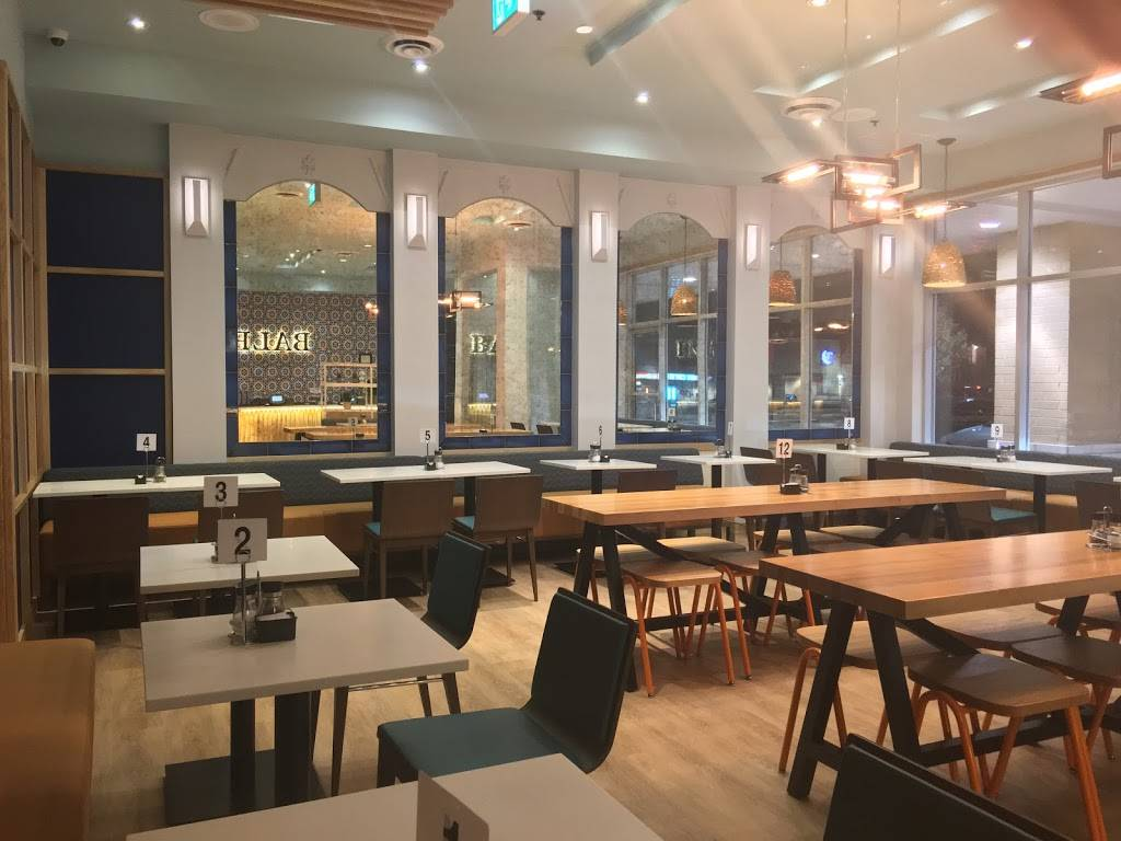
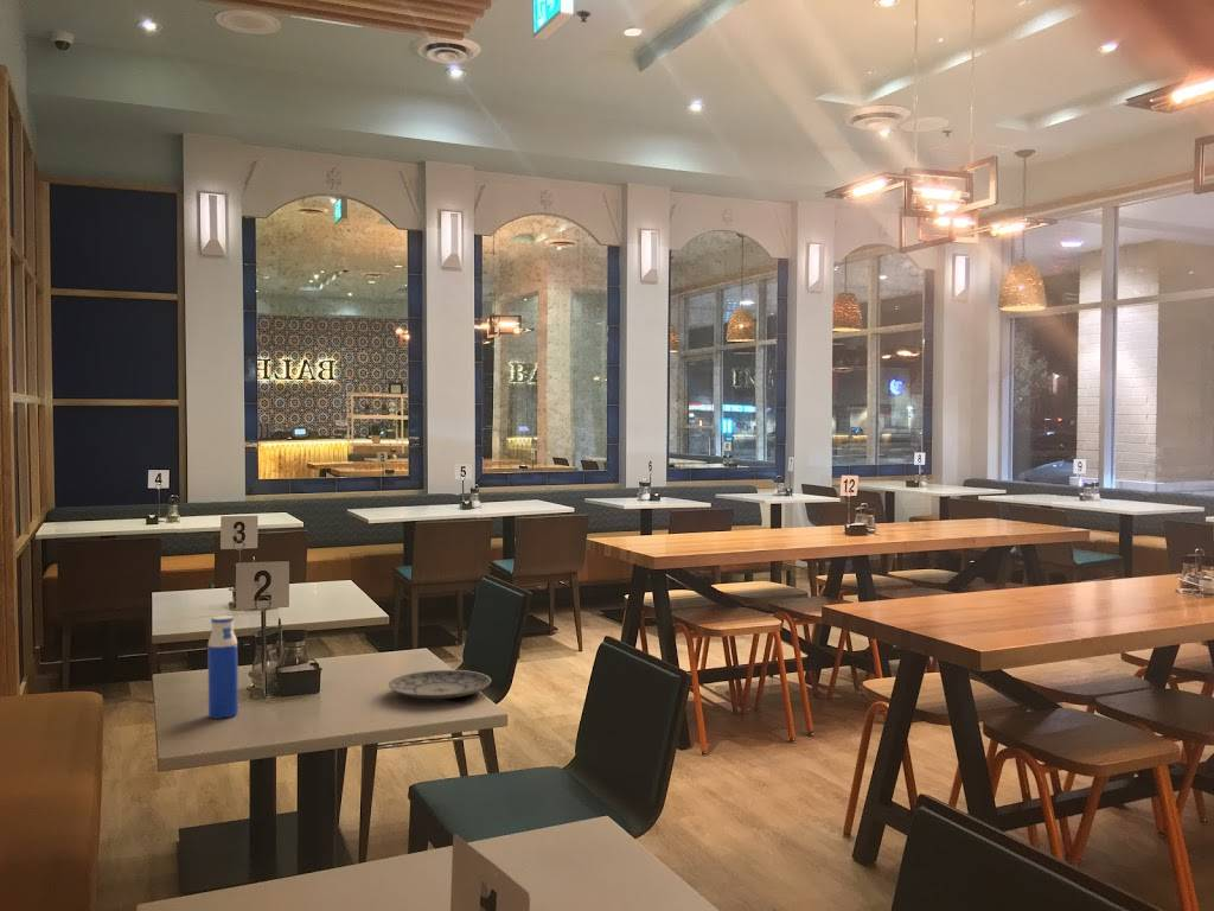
+ plate (440, 687)
+ water bottle (223, 665)
